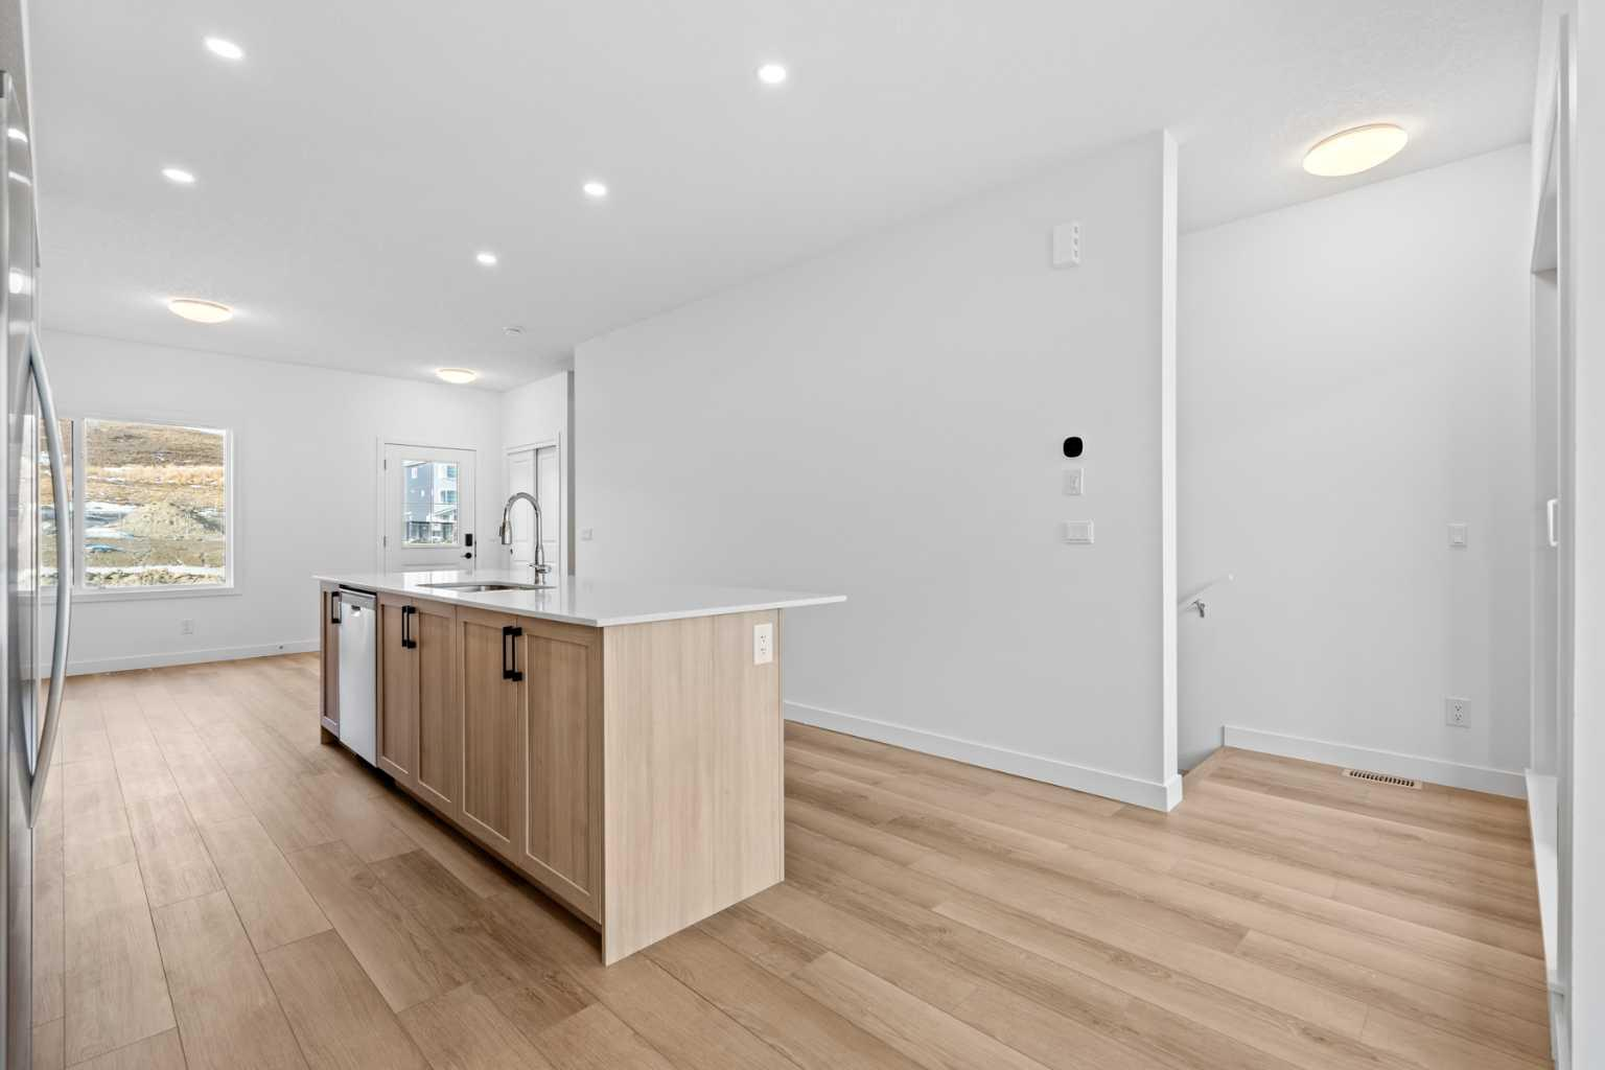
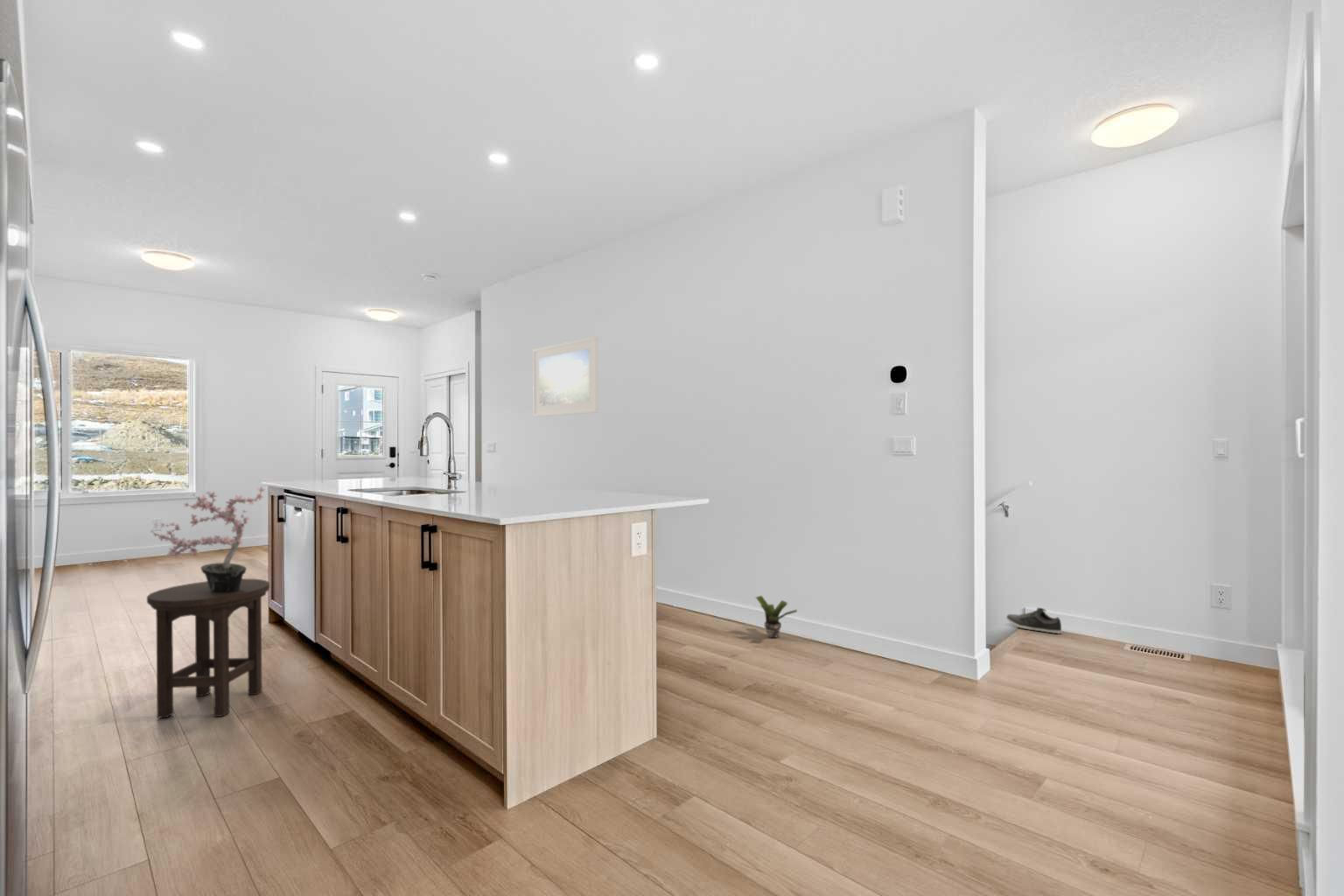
+ stool (209, 646)
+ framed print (564, 379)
+ potted plant (206, 537)
+ shoe (1032, 617)
+ potted plant (772, 618)
